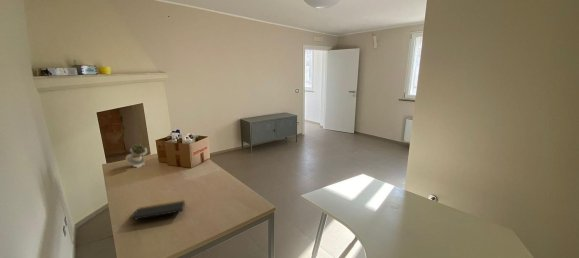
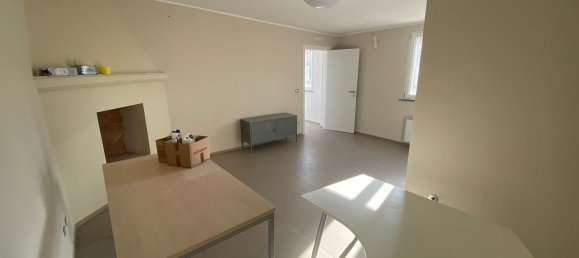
- succulent plant (137, 155)
- notepad (160, 209)
